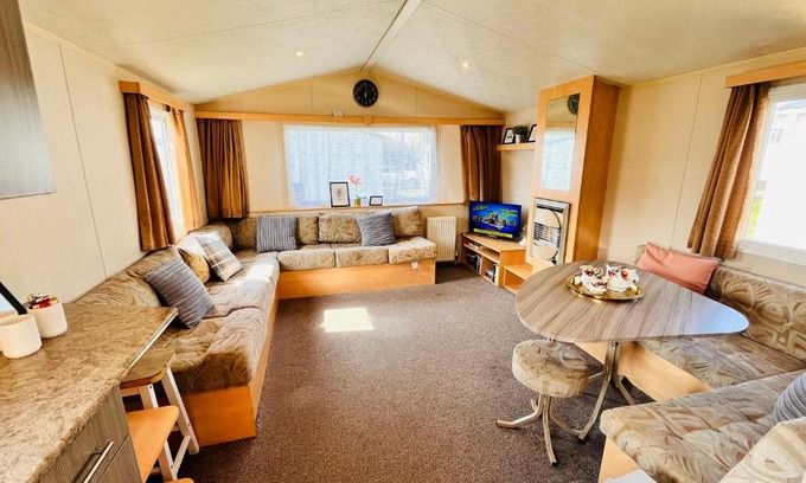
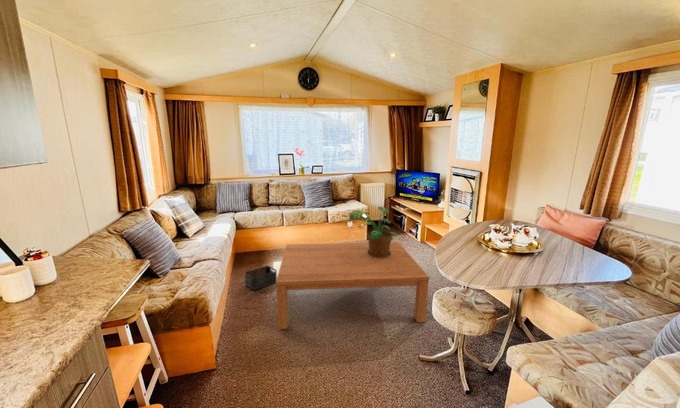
+ potted plant (371, 231)
+ coffee table (347, 278)
+ storage bin (261, 277)
